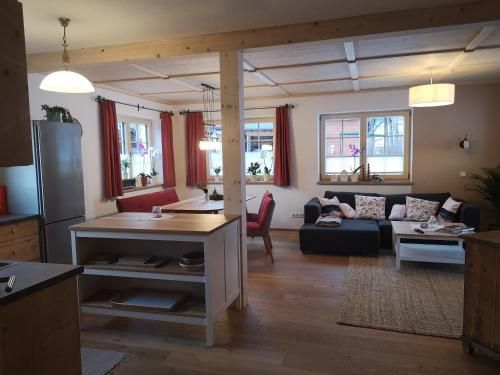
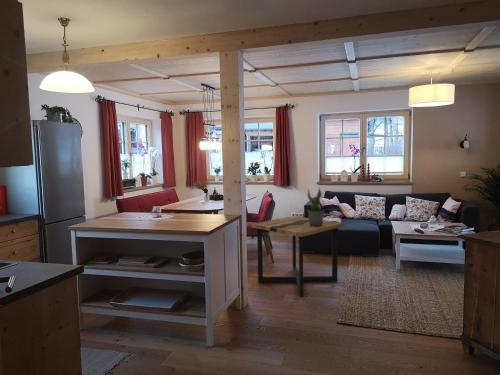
+ potted plant (316, 206)
+ side table (295, 252)
